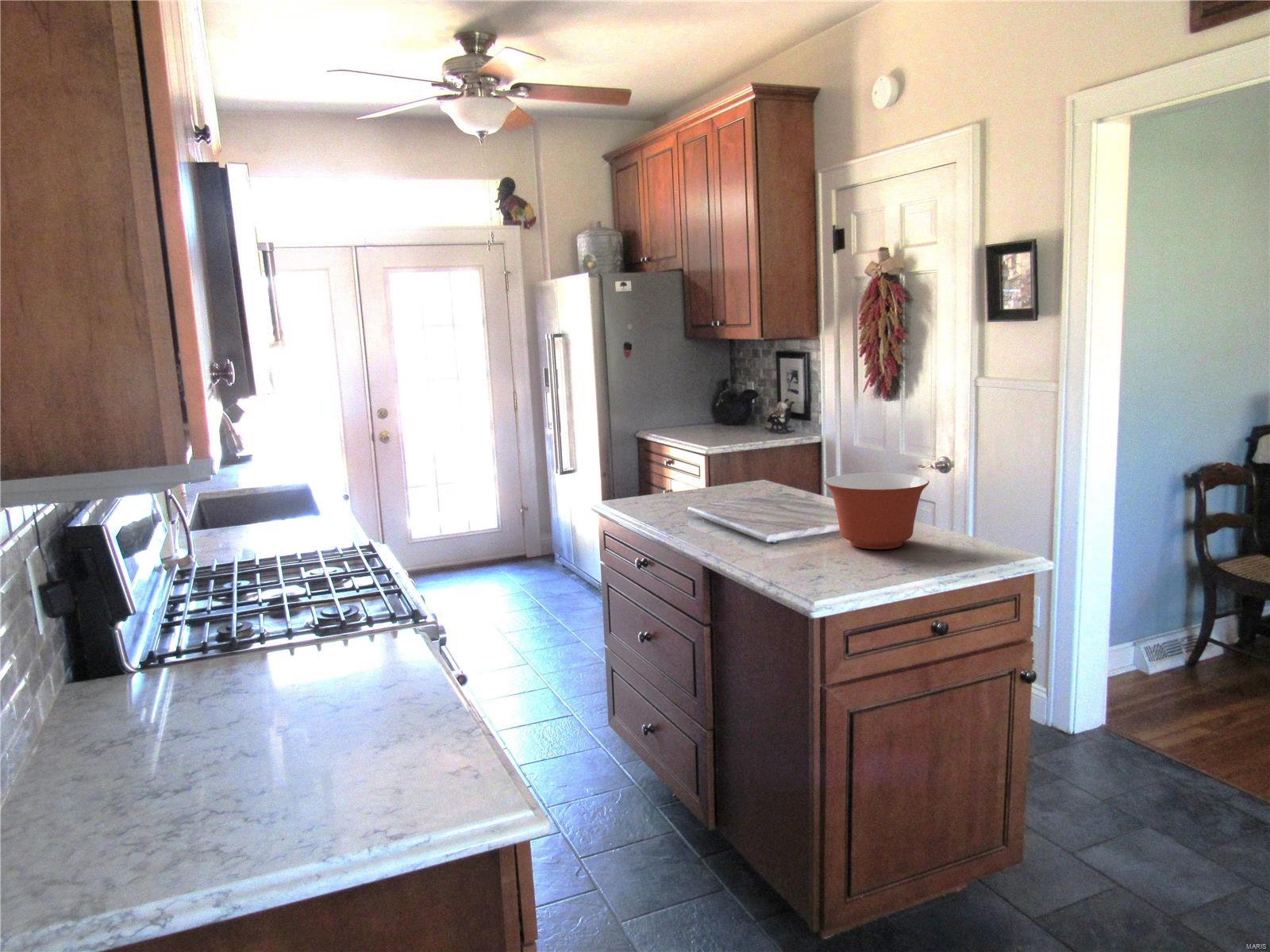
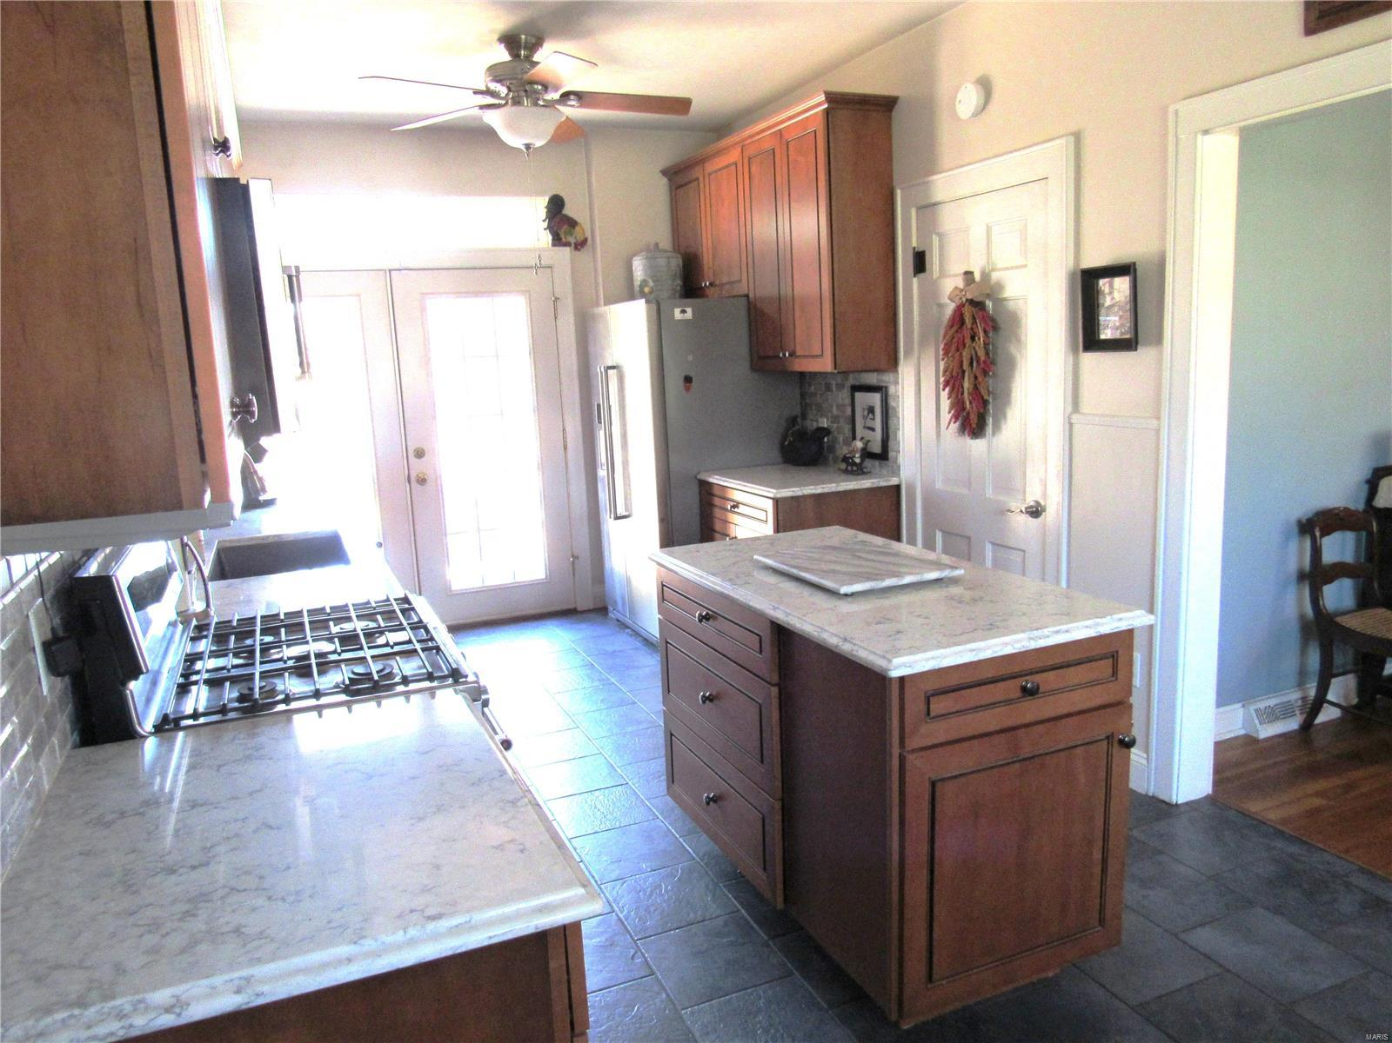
- mixing bowl (876, 512)
